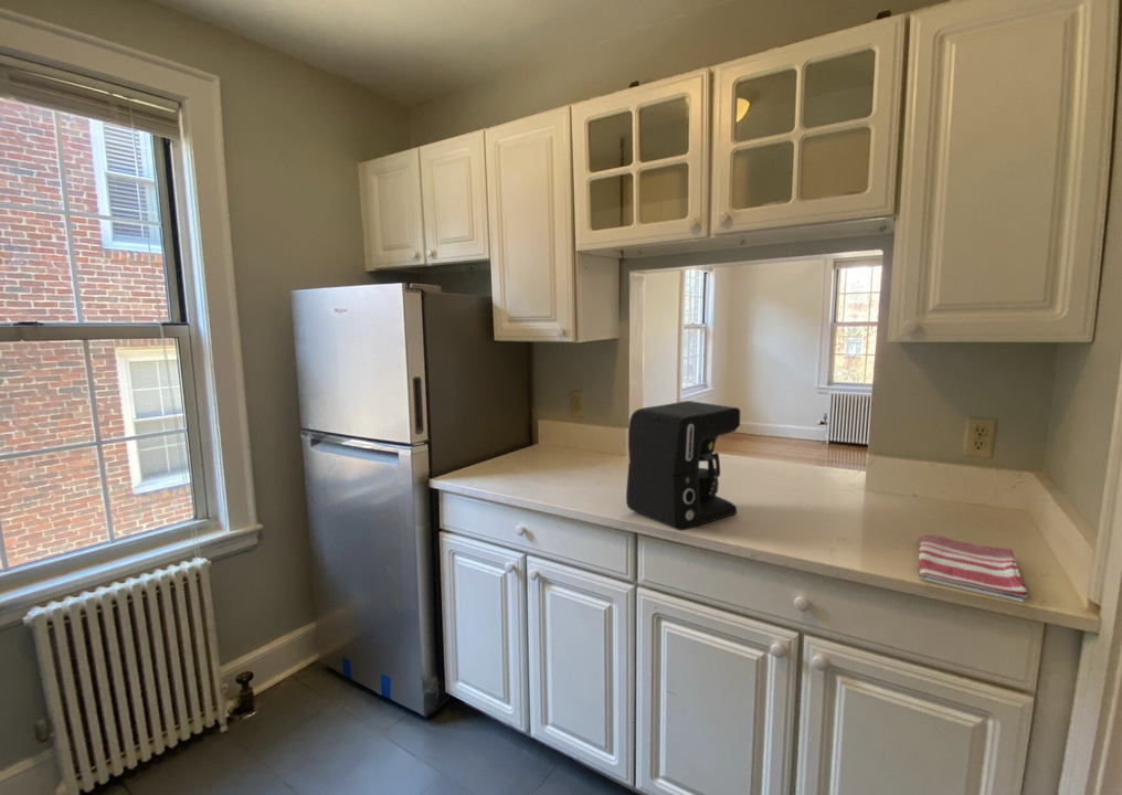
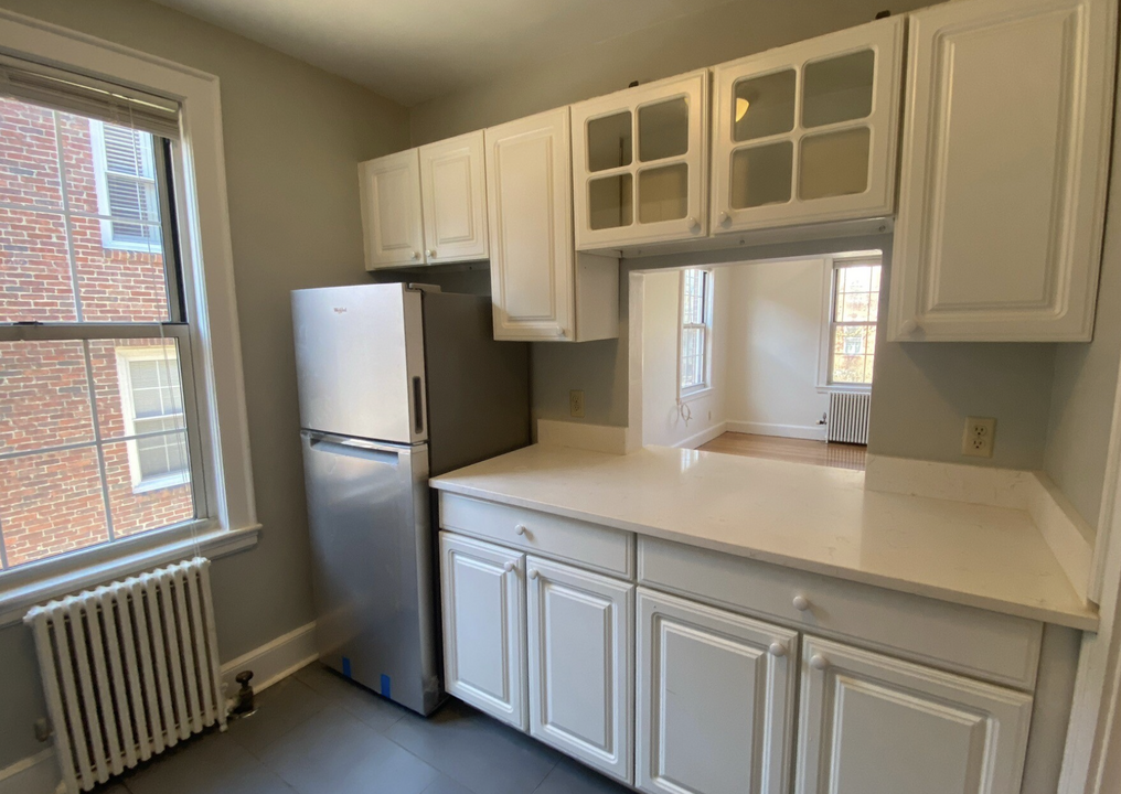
- dish towel (967, 562)
- coffee maker (687, 460)
